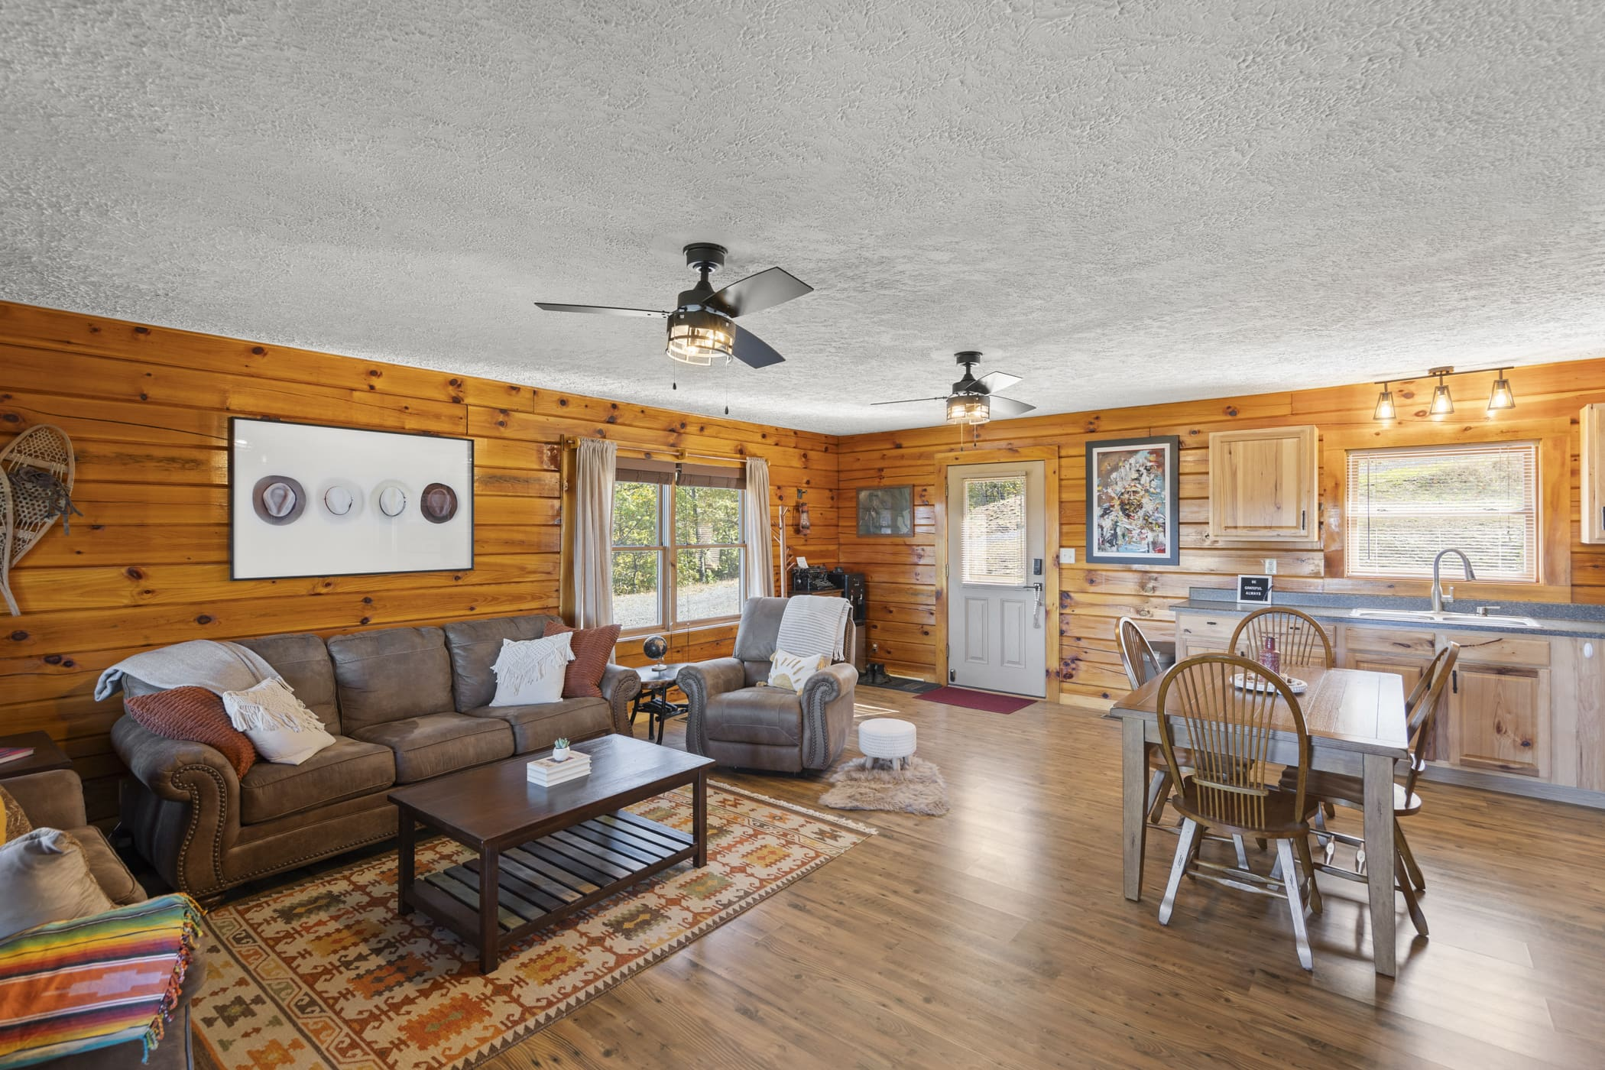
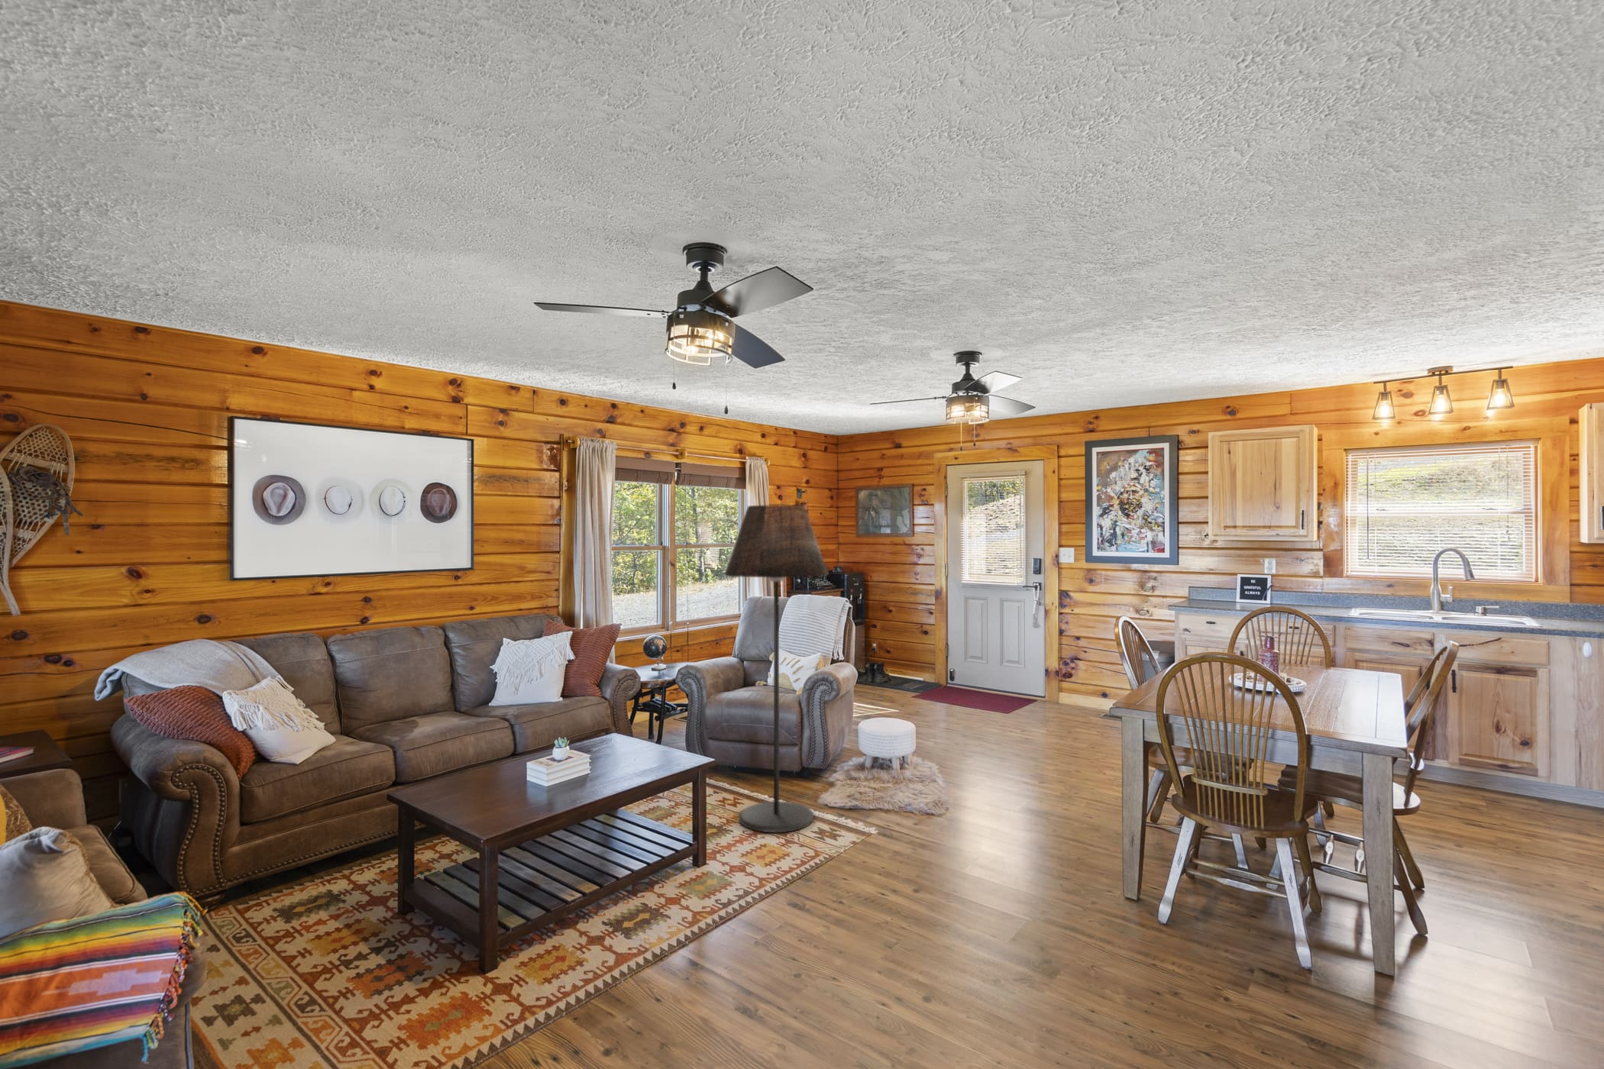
+ floor lamp (776, 661)
